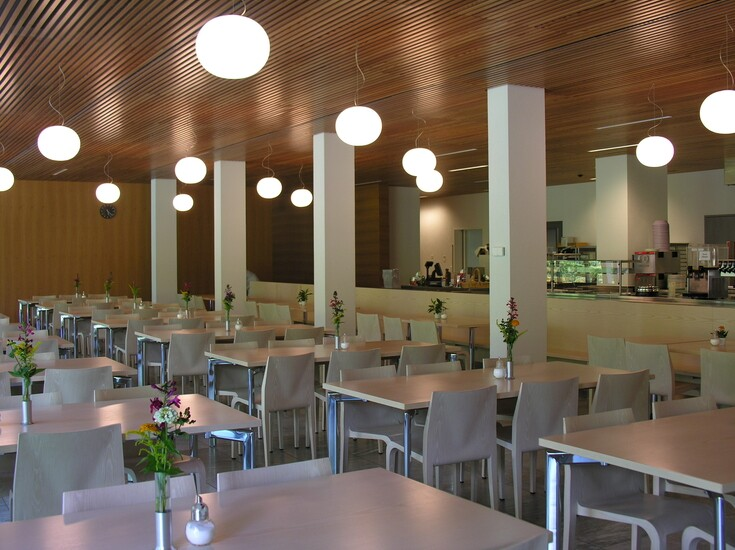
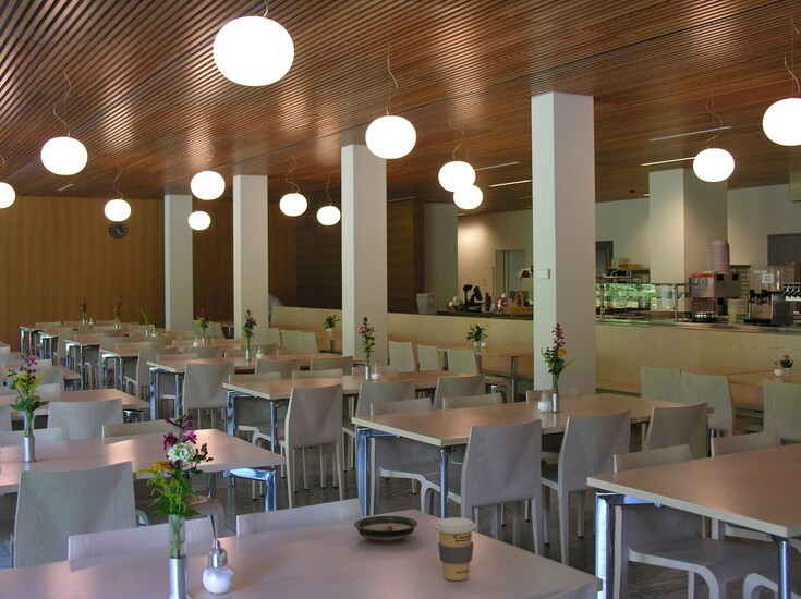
+ saucer (386, 530)
+ coffee cup (456, 549)
